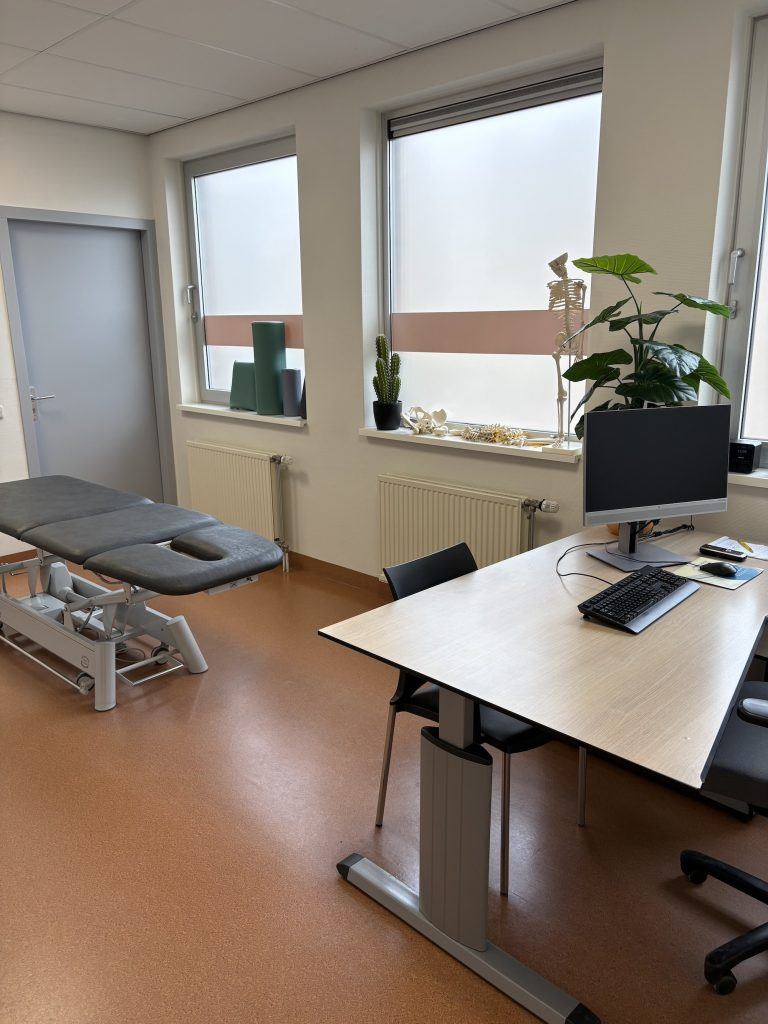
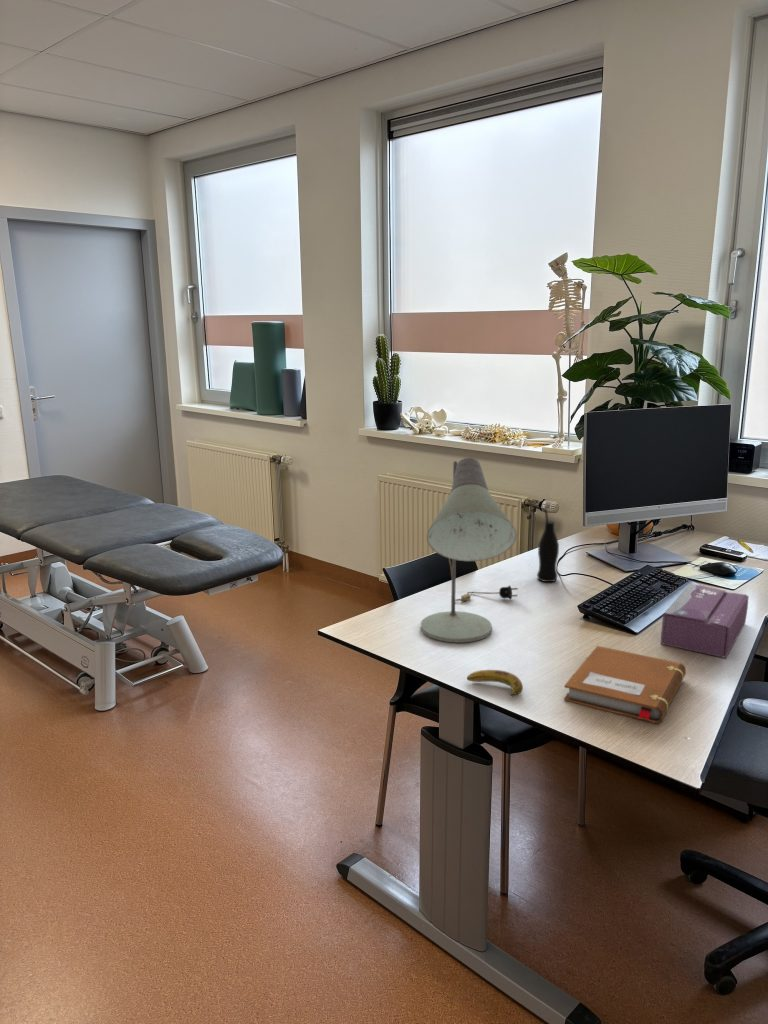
+ banana (494, 681)
+ notebook (626, 682)
+ tissue box (706, 618)
+ bottle (544, 543)
+ desk lamp (480, 543)
